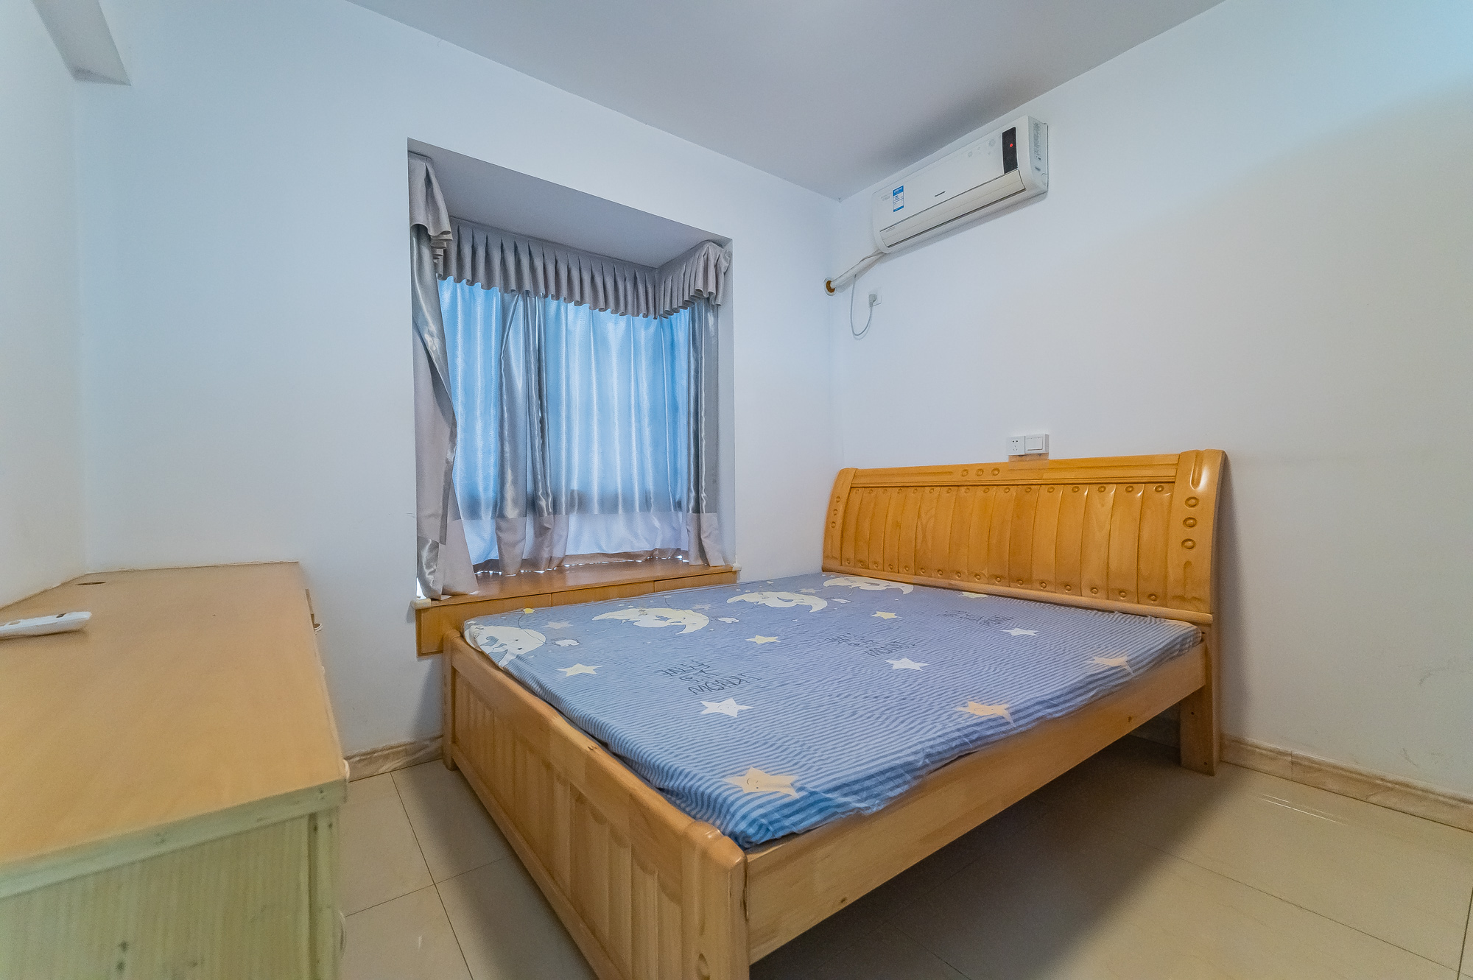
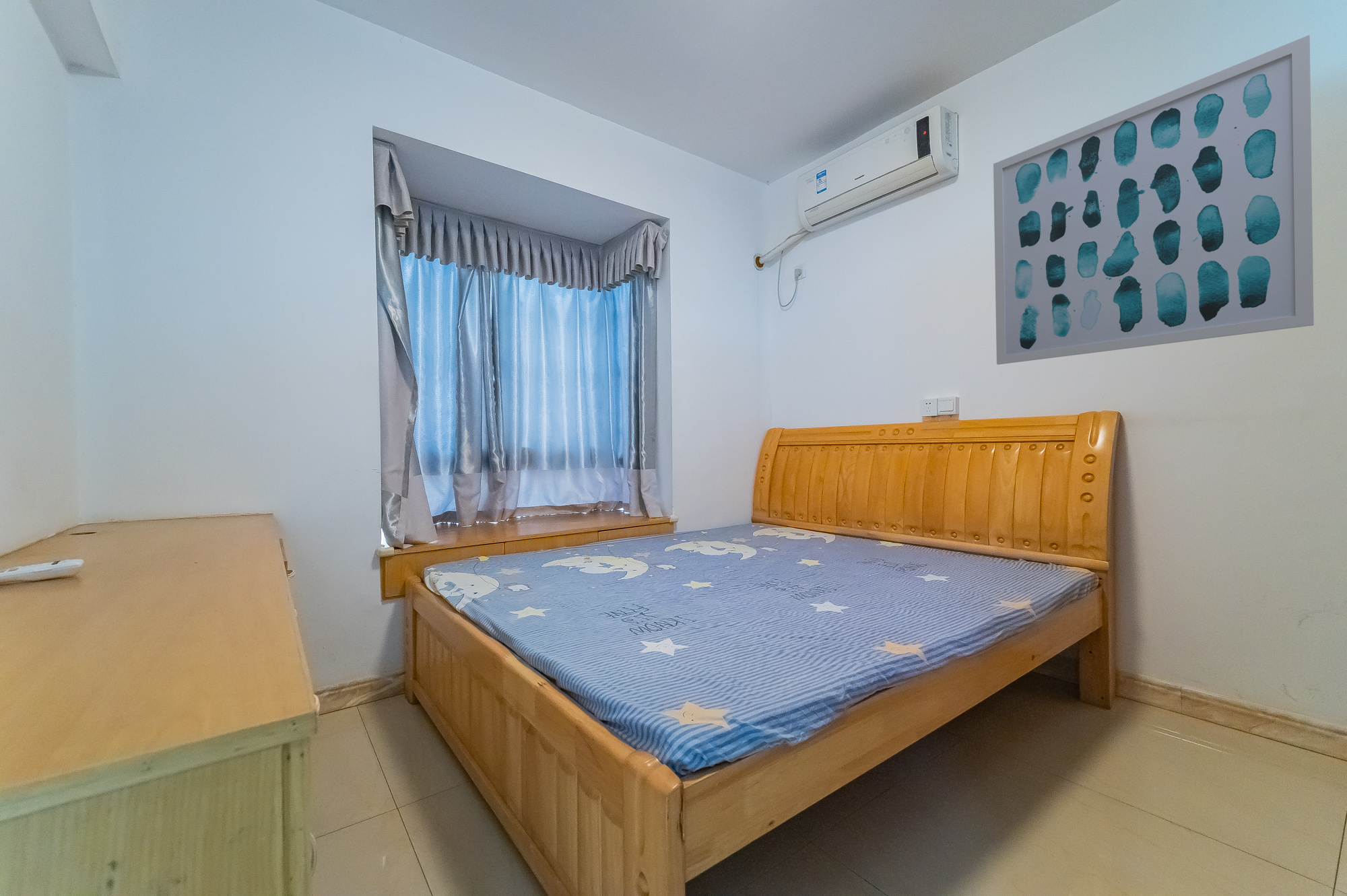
+ wall art (1125, 230)
